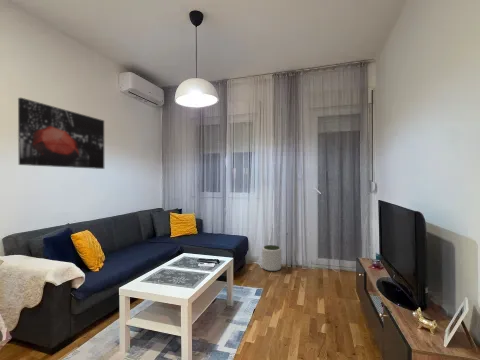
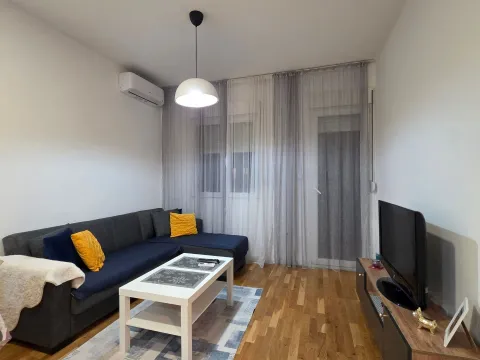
- wall art (68, 139)
- plant pot (271, 257)
